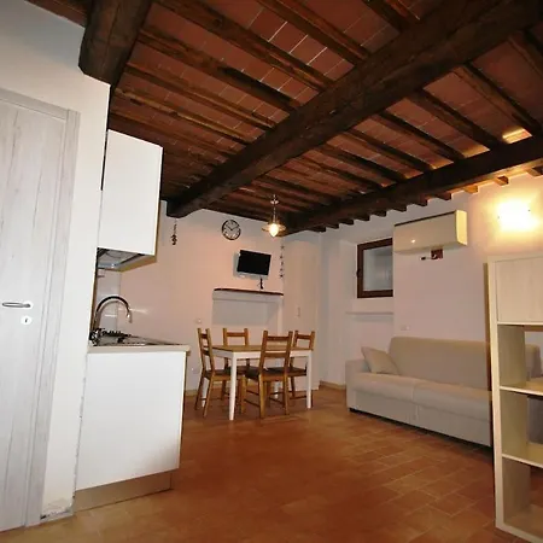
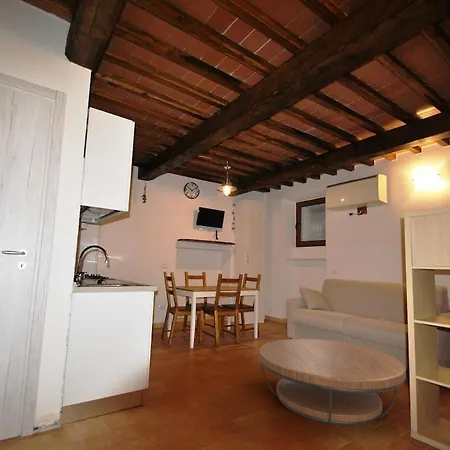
+ coffee table (327, 377)
